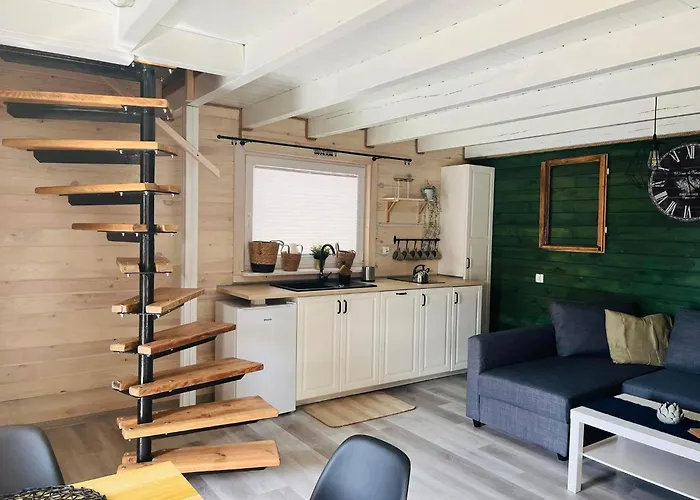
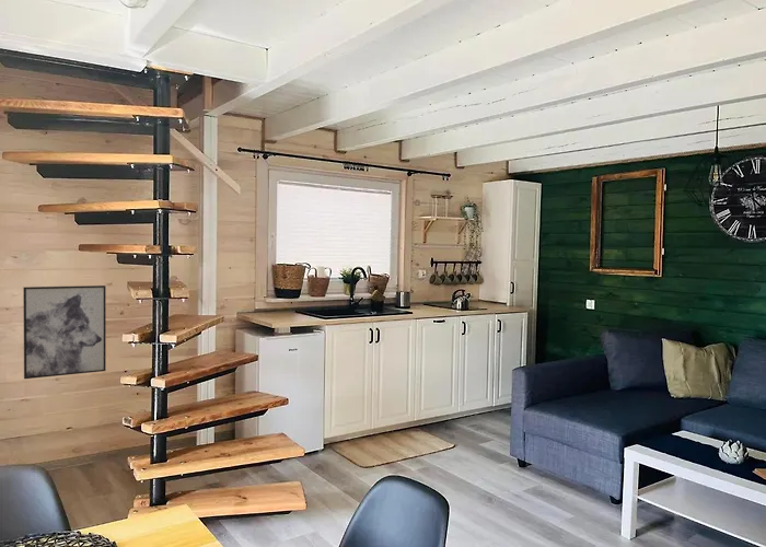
+ wall art (66, 330)
